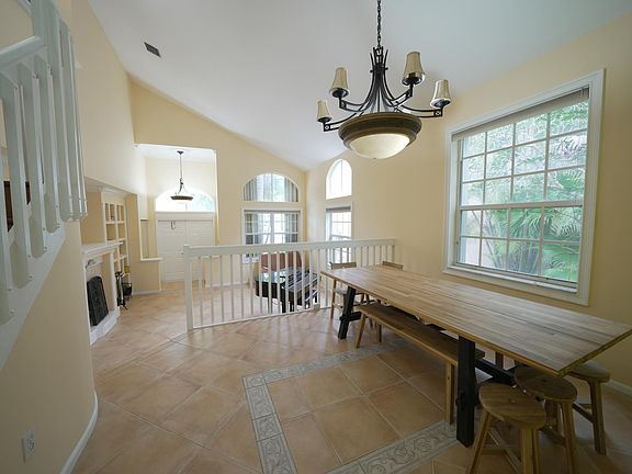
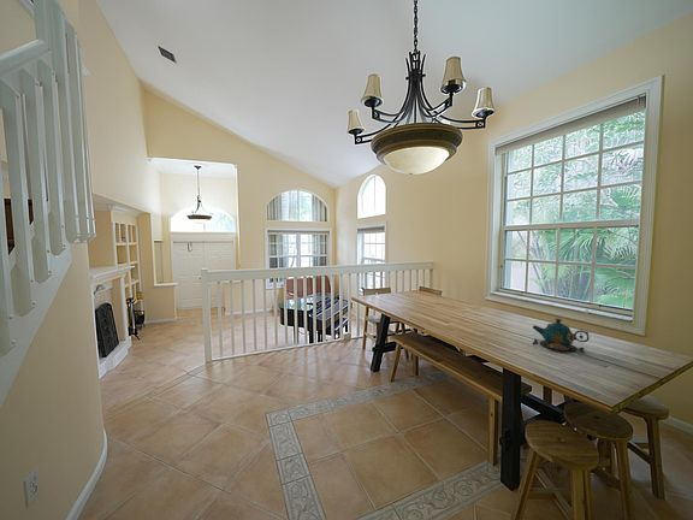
+ teapot (558, 332)
